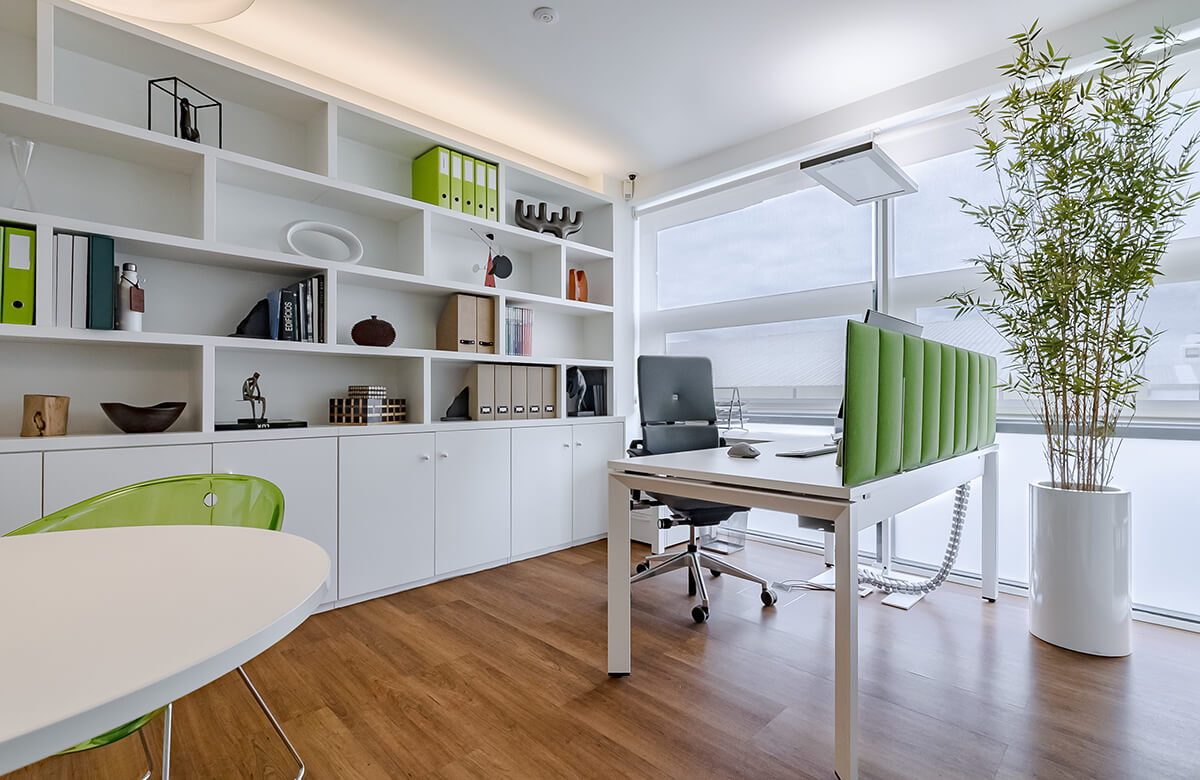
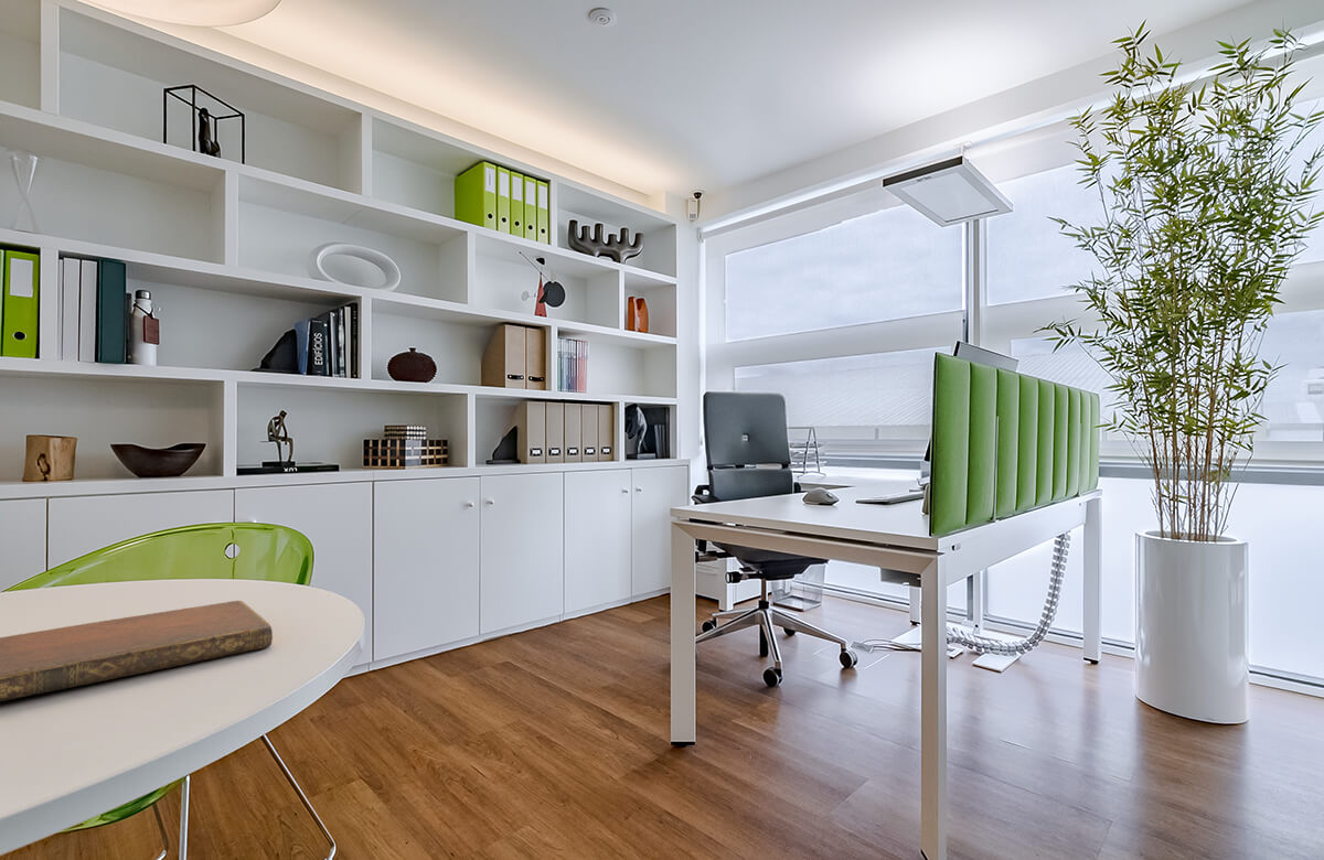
+ notebook (130, 643)
